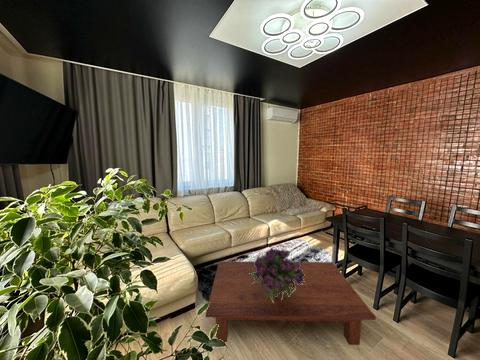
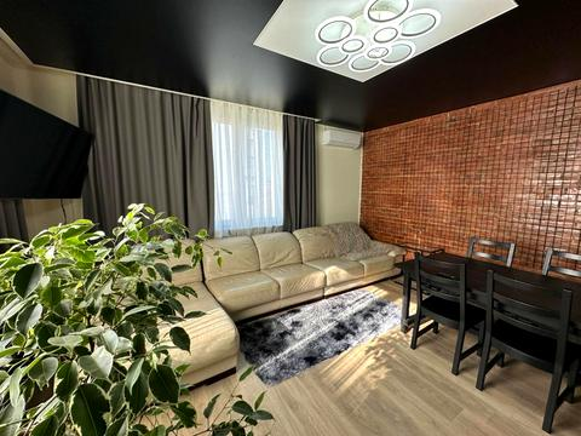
- bouquet (275, 273)
- coffee table (280, 297)
